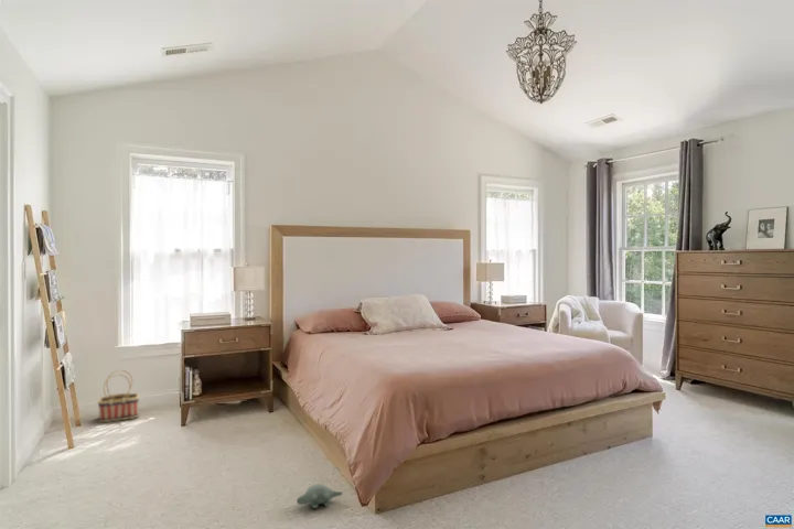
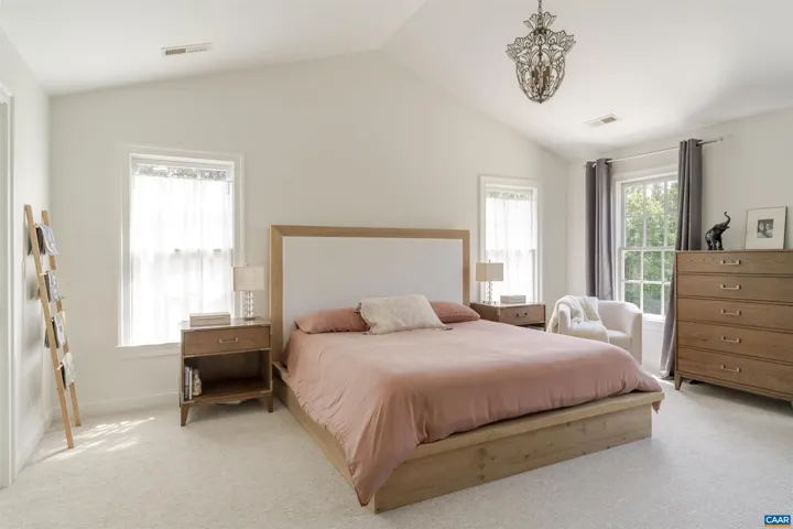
- plush toy (318, 494)
- basket (119, 395)
